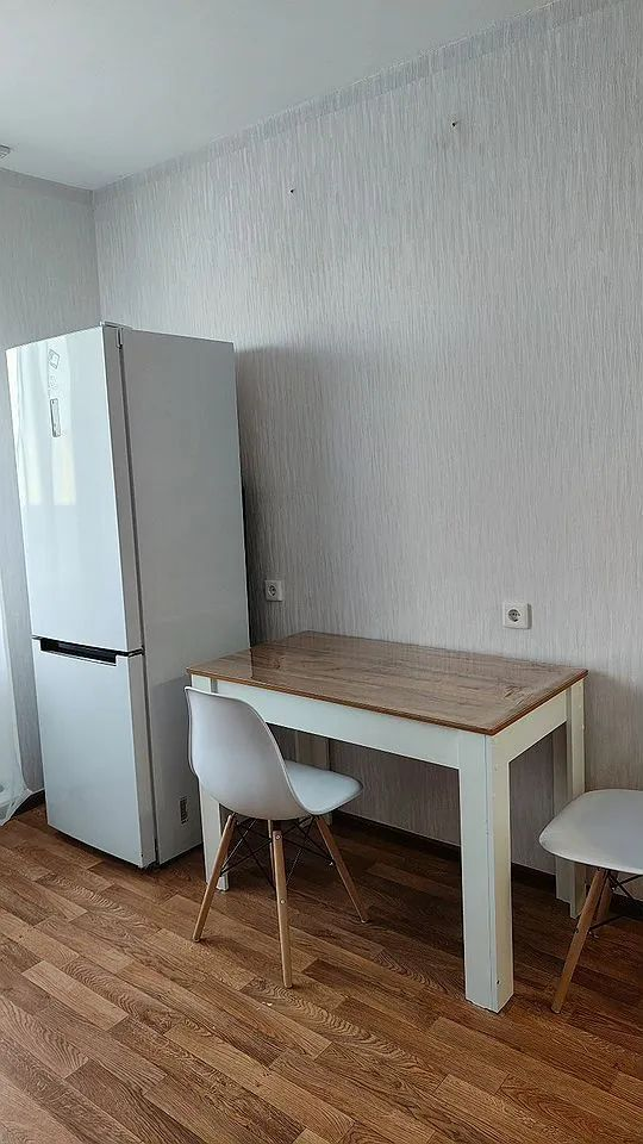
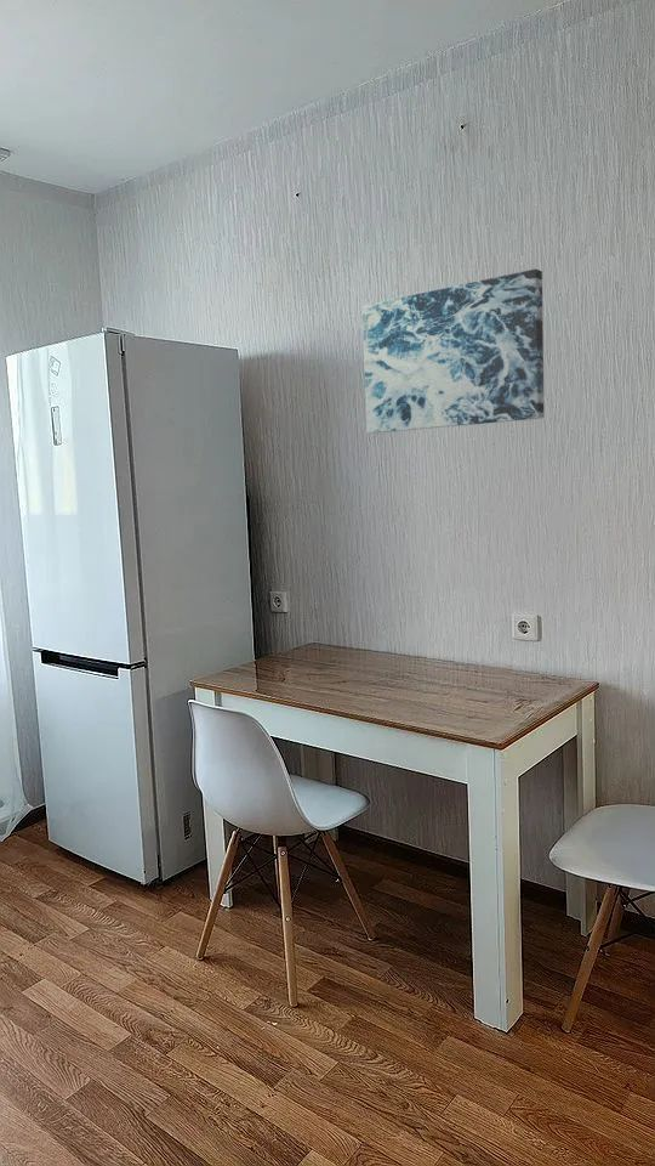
+ wall art (448, 358)
